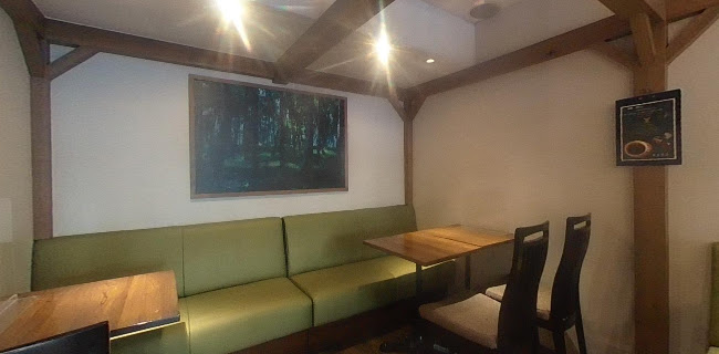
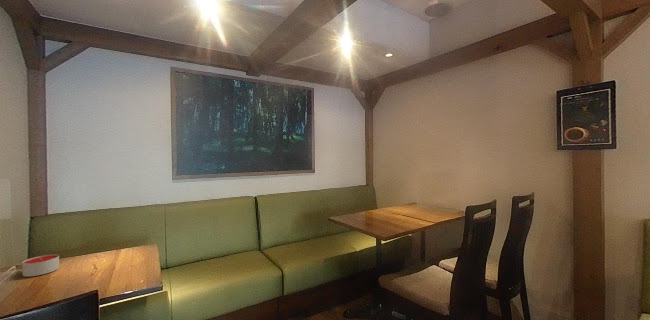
+ candle (41, 264)
